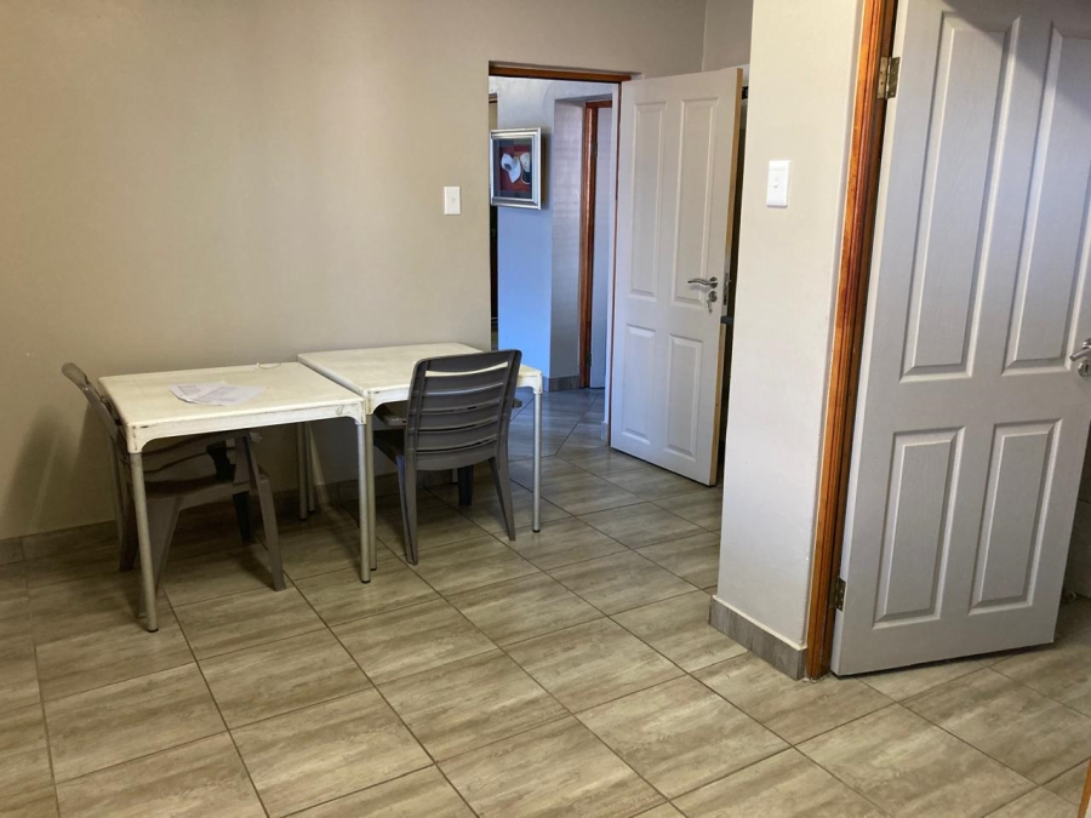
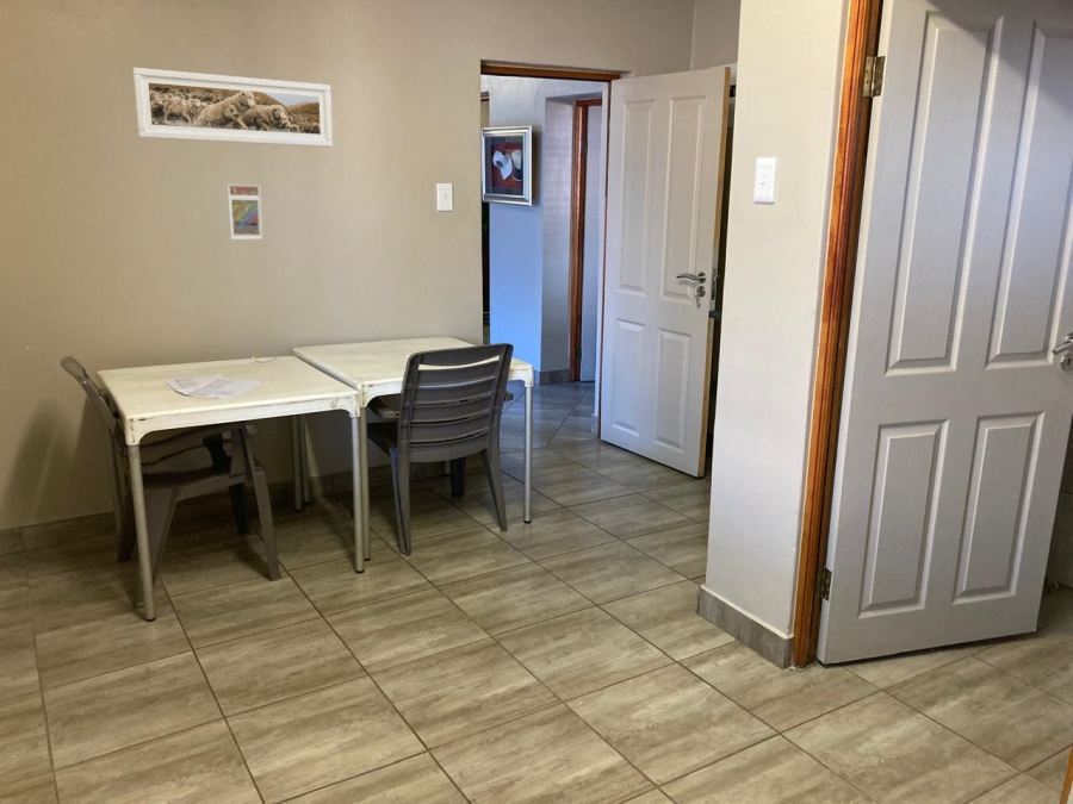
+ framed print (238, 110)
+ trading card display case (244, 212)
